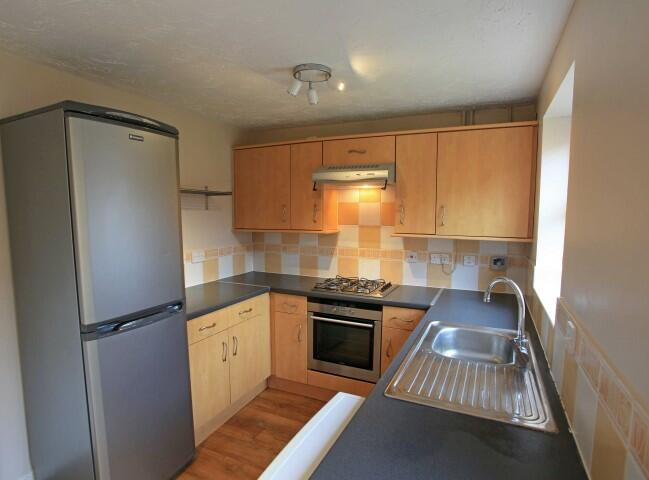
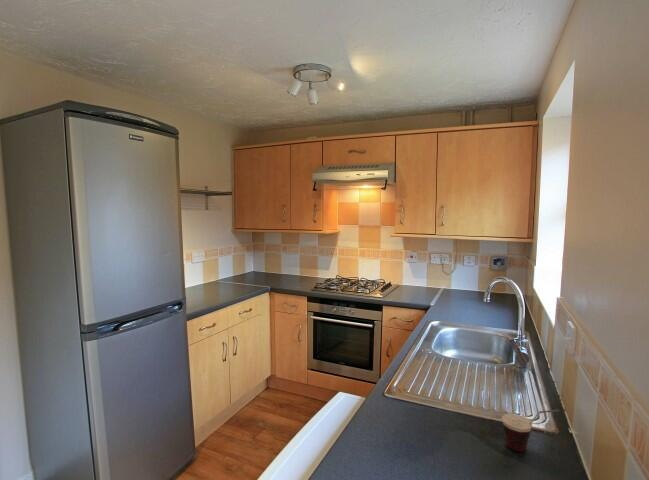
+ cup (529, 427)
